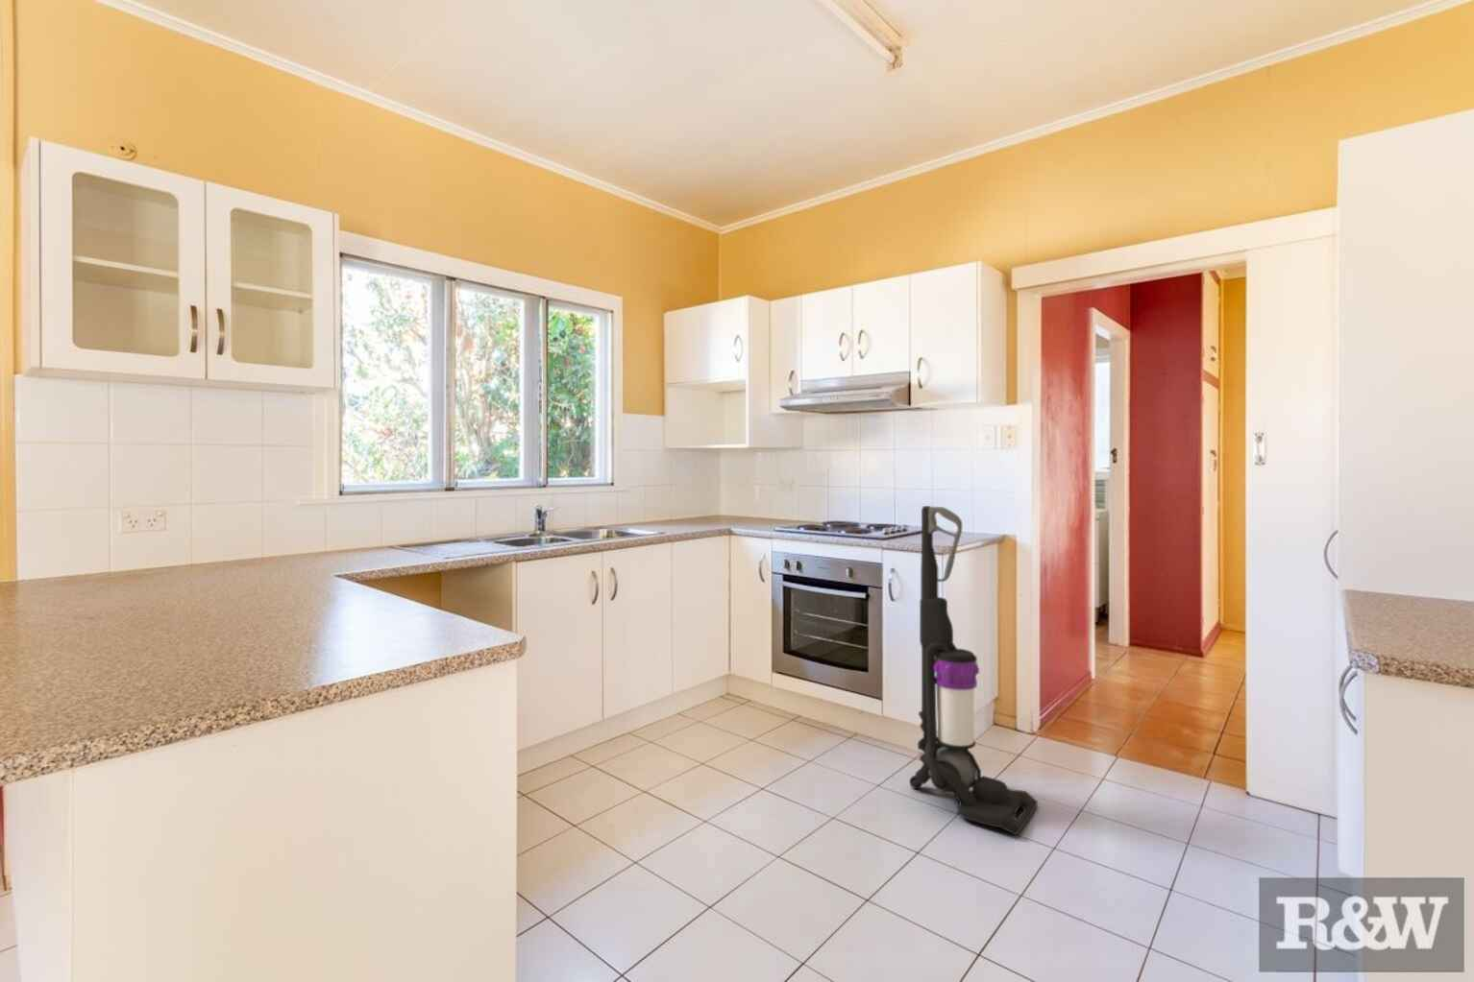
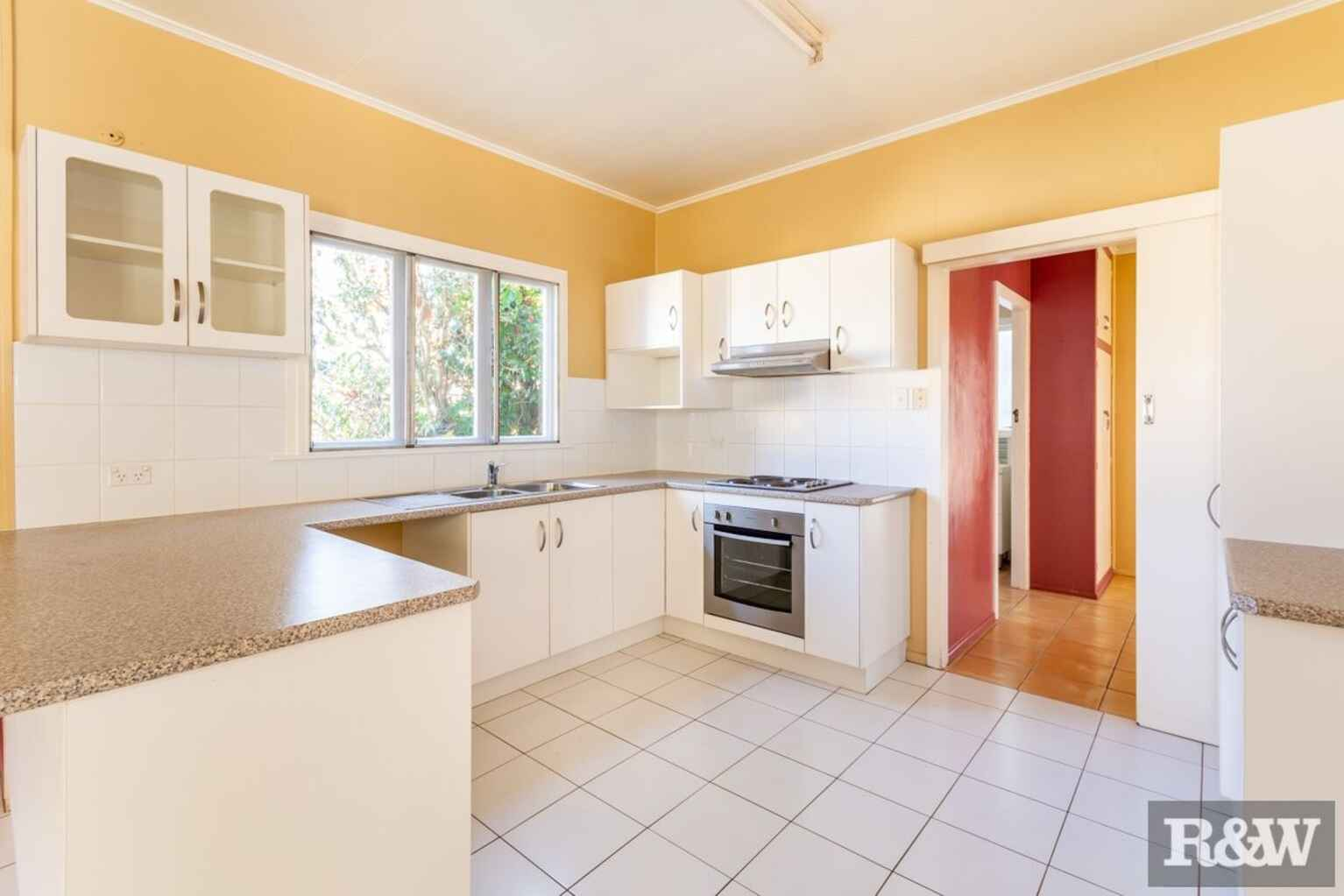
- vacuum cleaner (966, 654)
